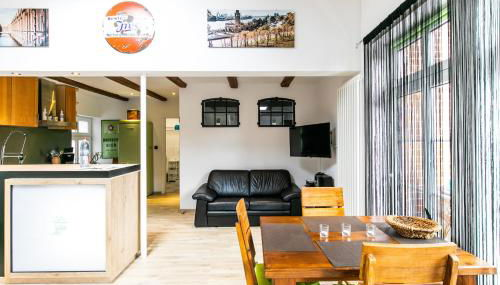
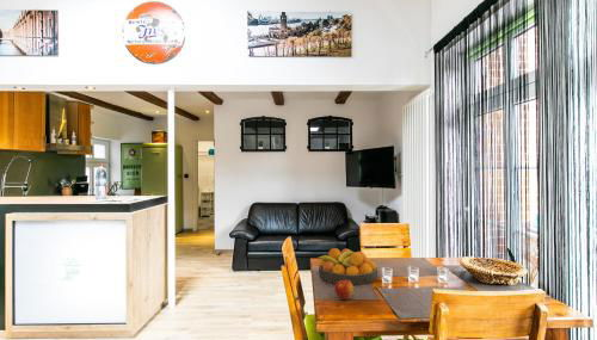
+ fruit bowl (347, 262)
+ apple (344, 288)
